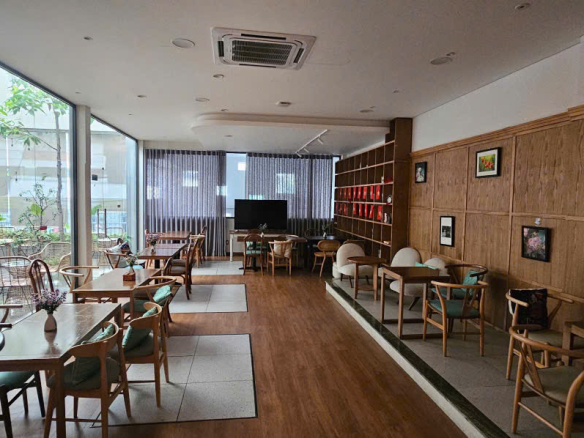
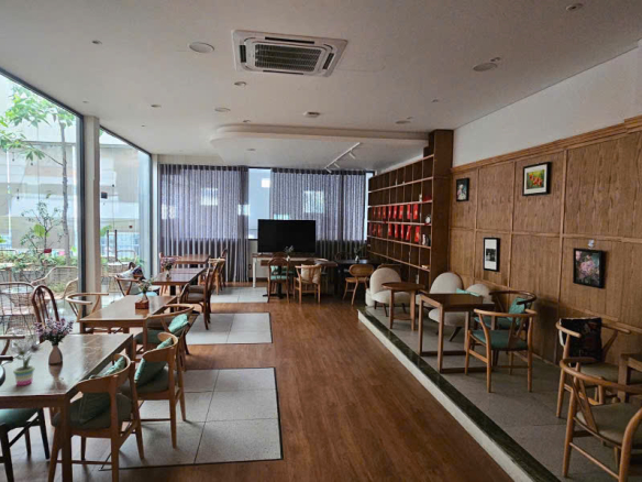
+ potted plant (26, 355)
